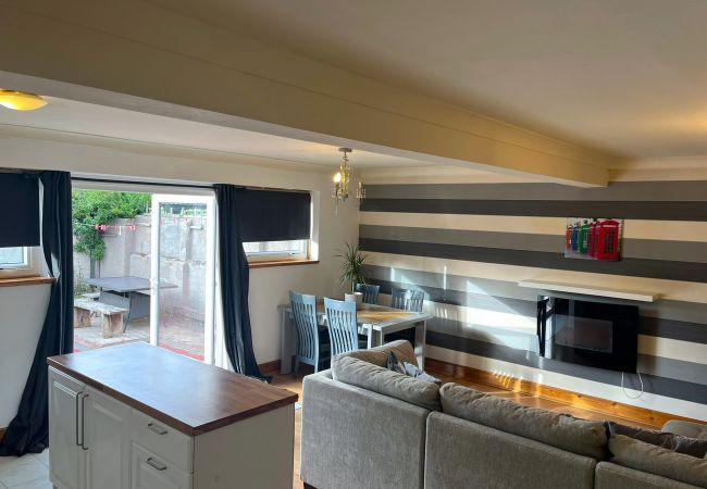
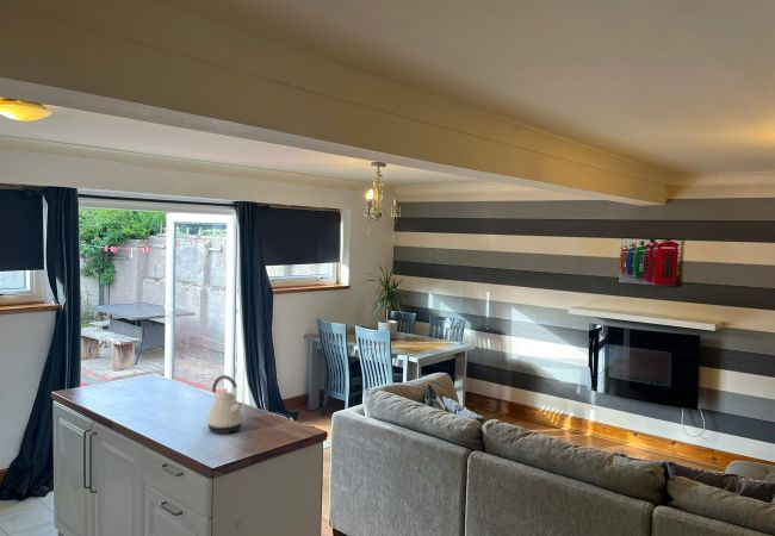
+ kettle (225, 403)
